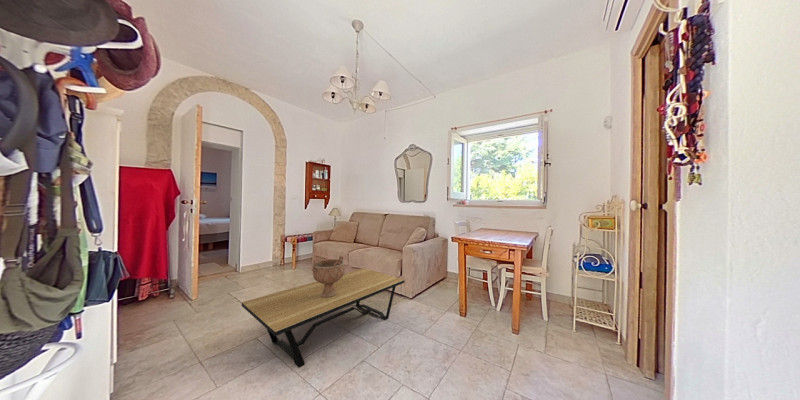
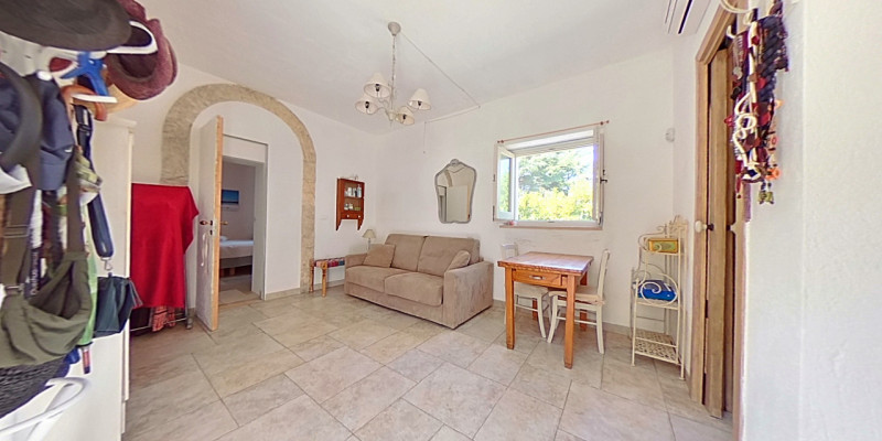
- decorative bowl (328, 276)
- coffee table (333, 309)
